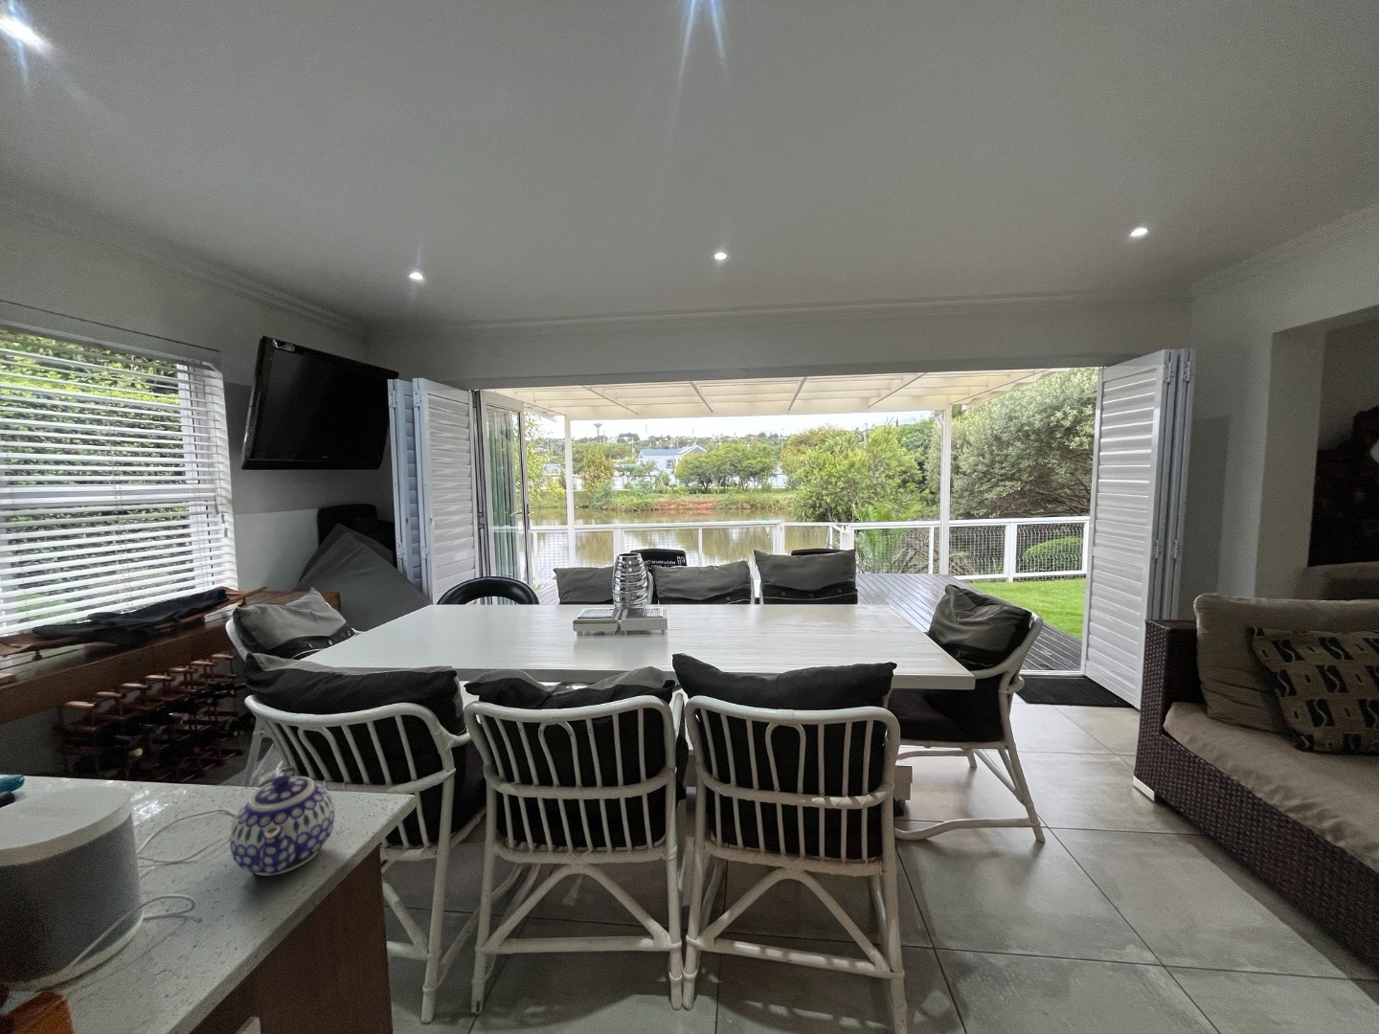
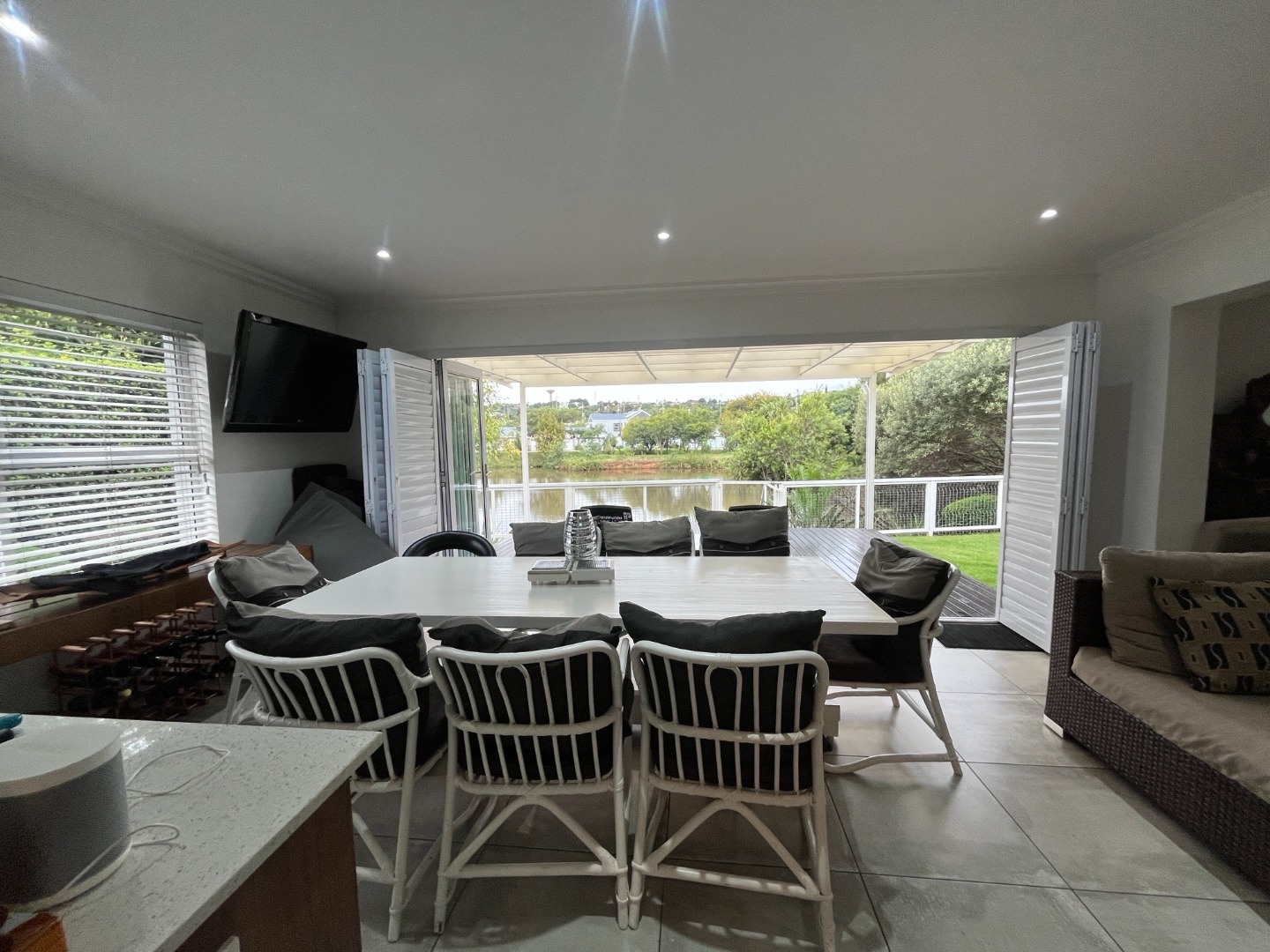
- teapot (283, 817)
